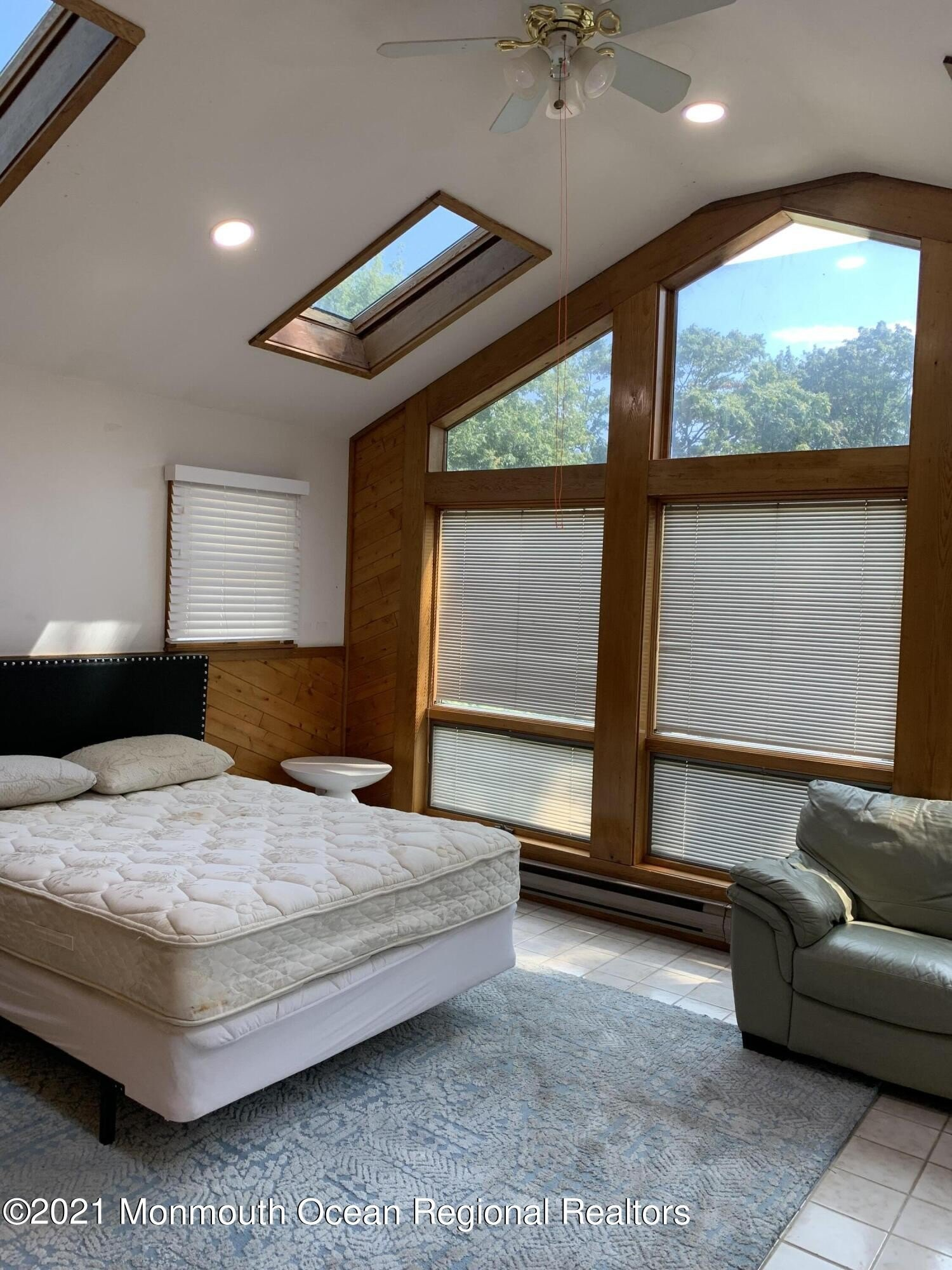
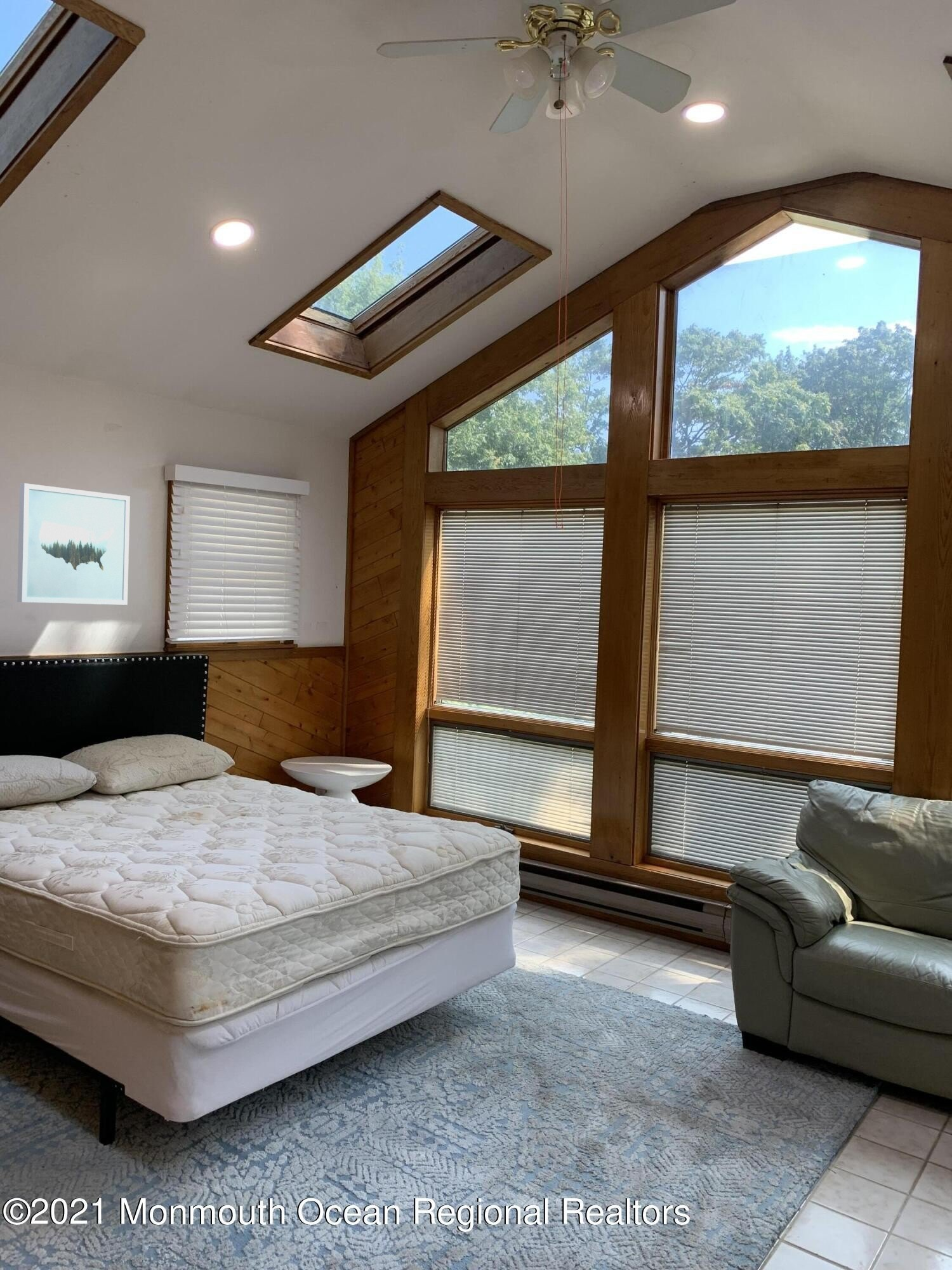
+ wall art (76, 547)
